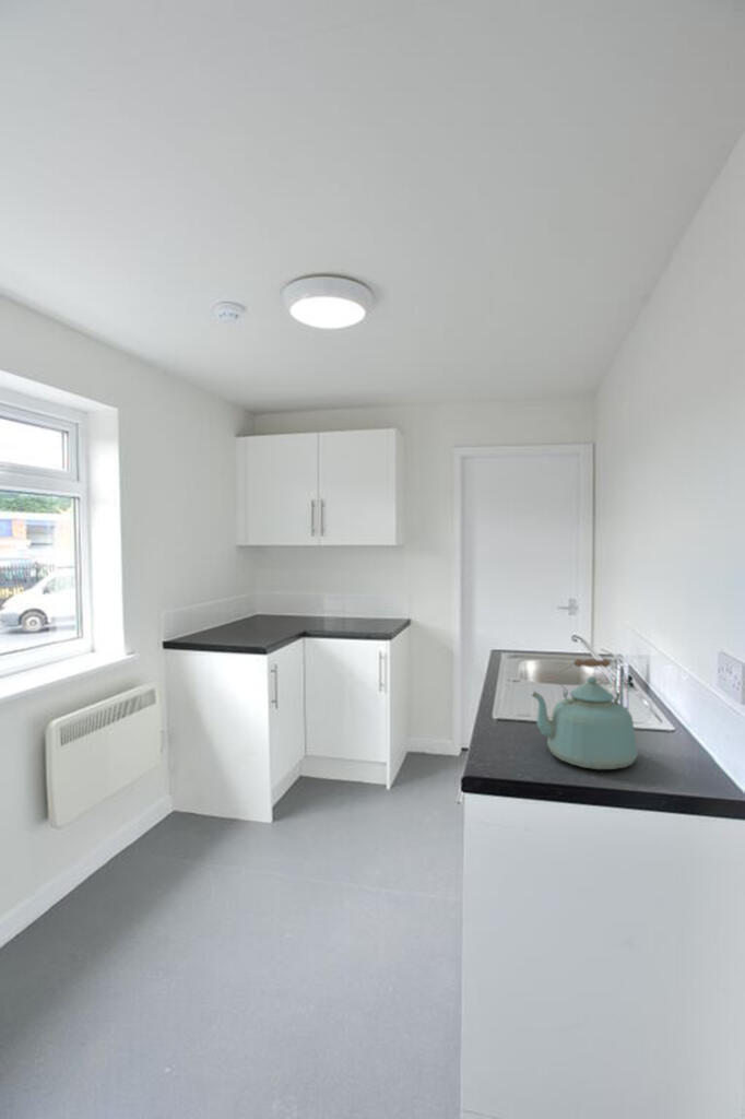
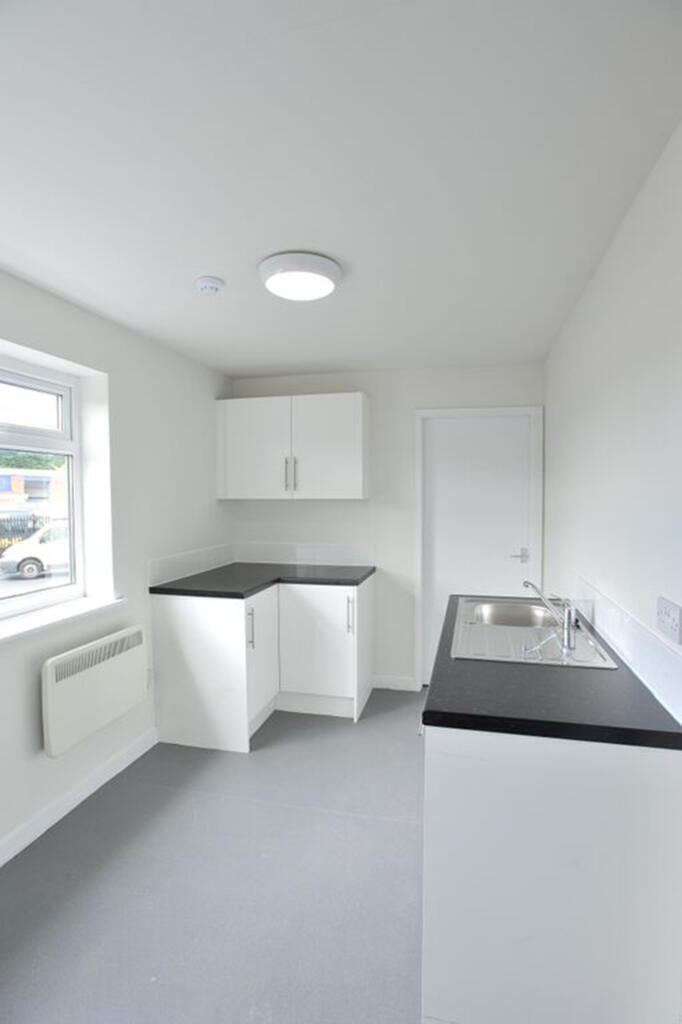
- kettle (582, 707)
